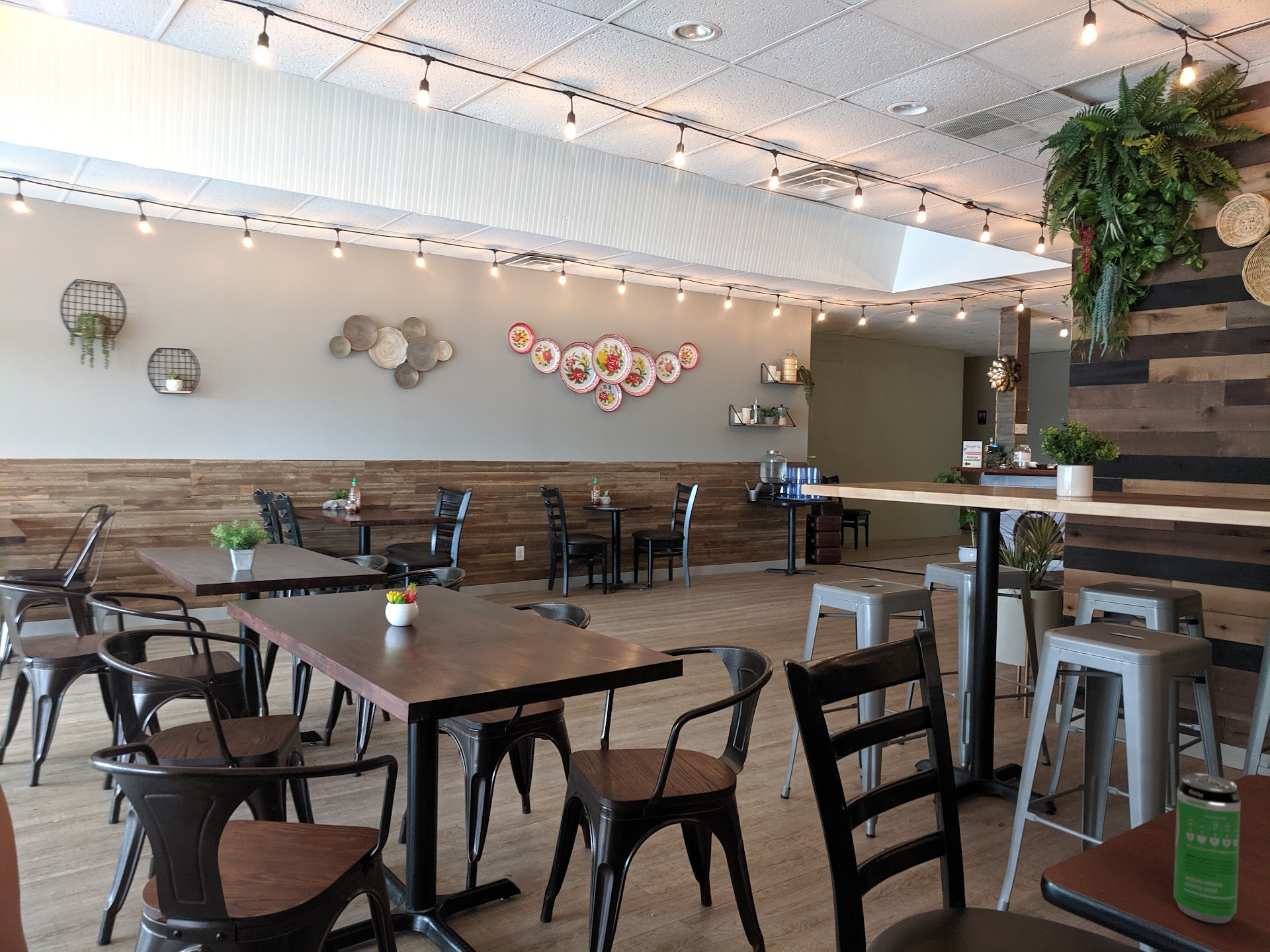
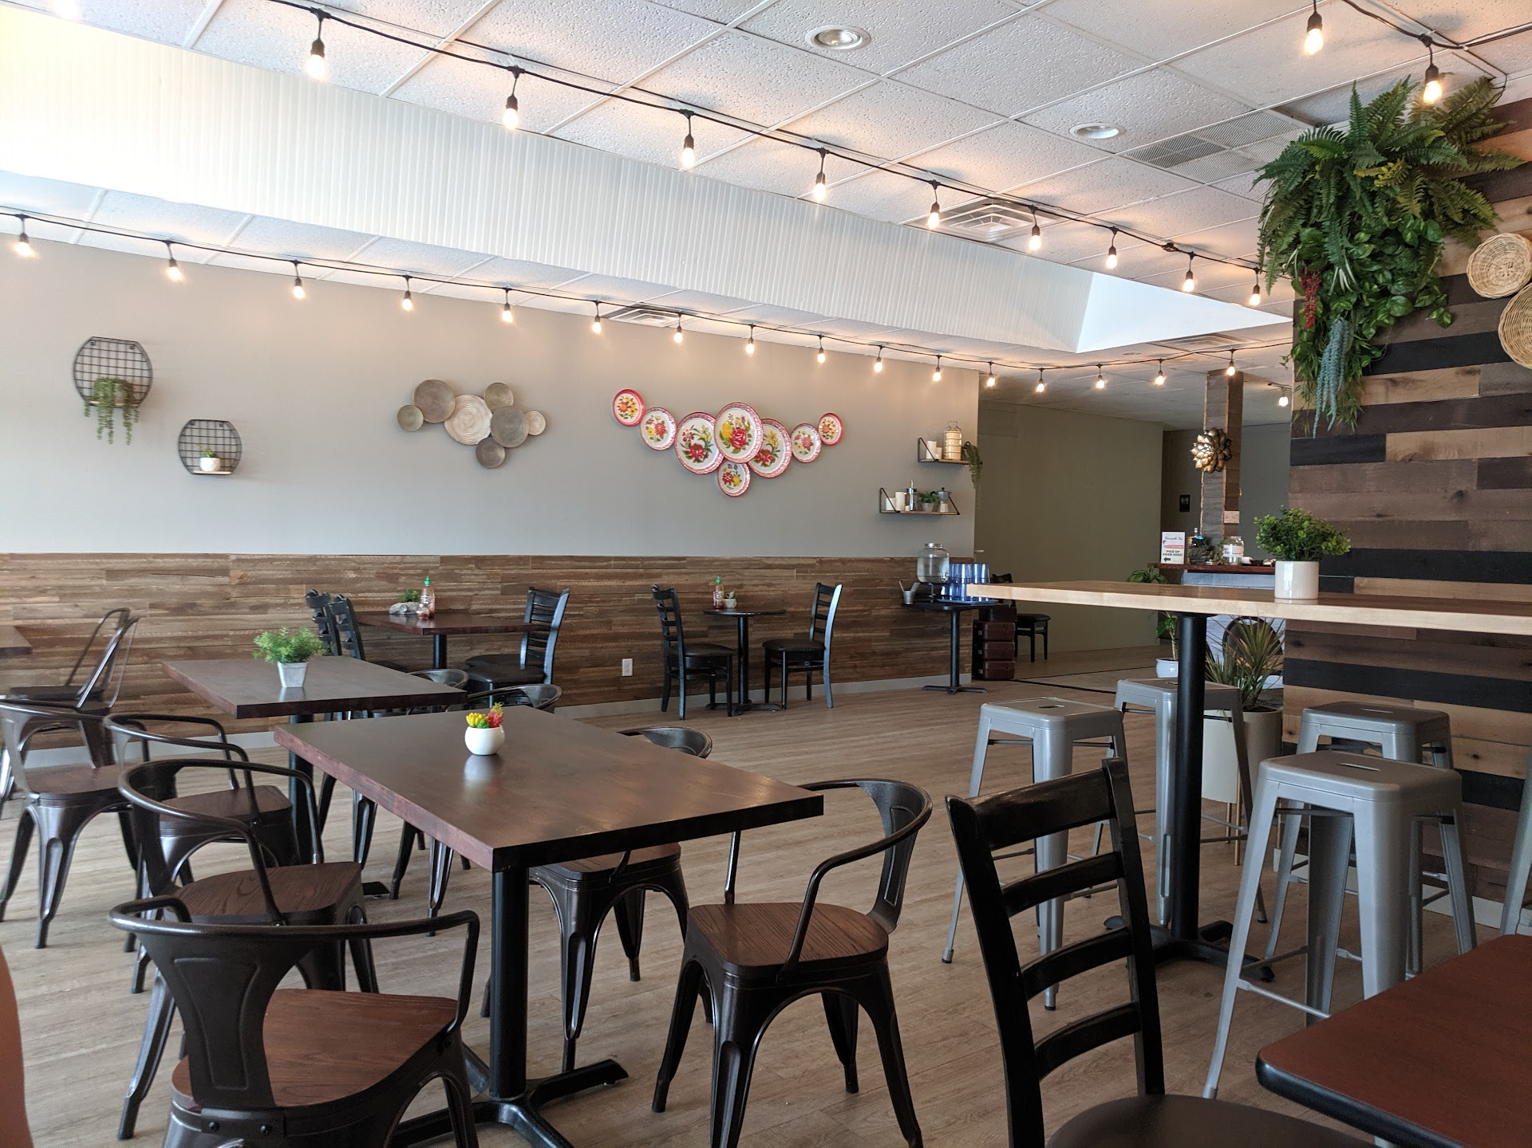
- beverage can (1206, 846)
